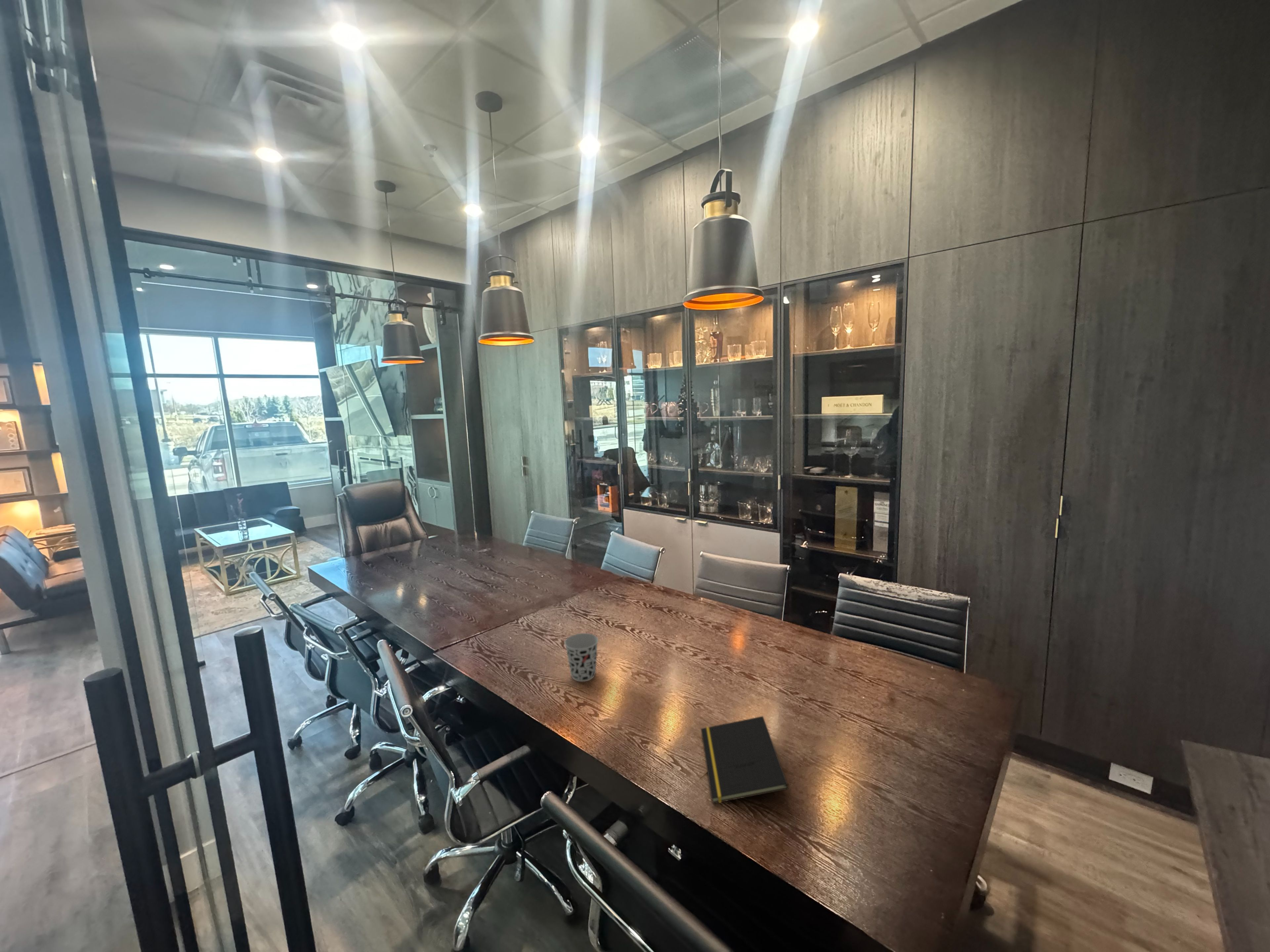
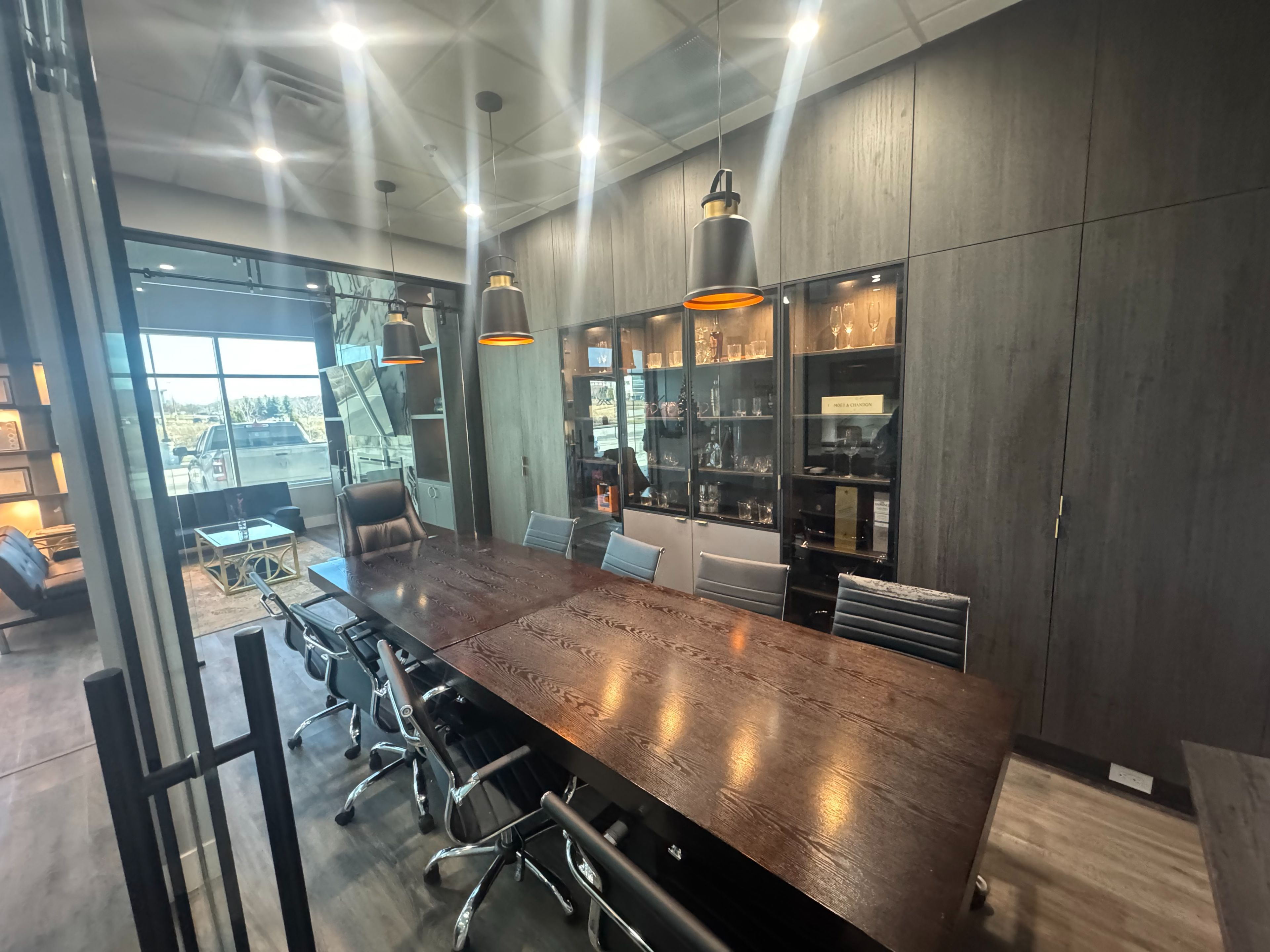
- notepad (740, 756)
- cup (582, 658)
